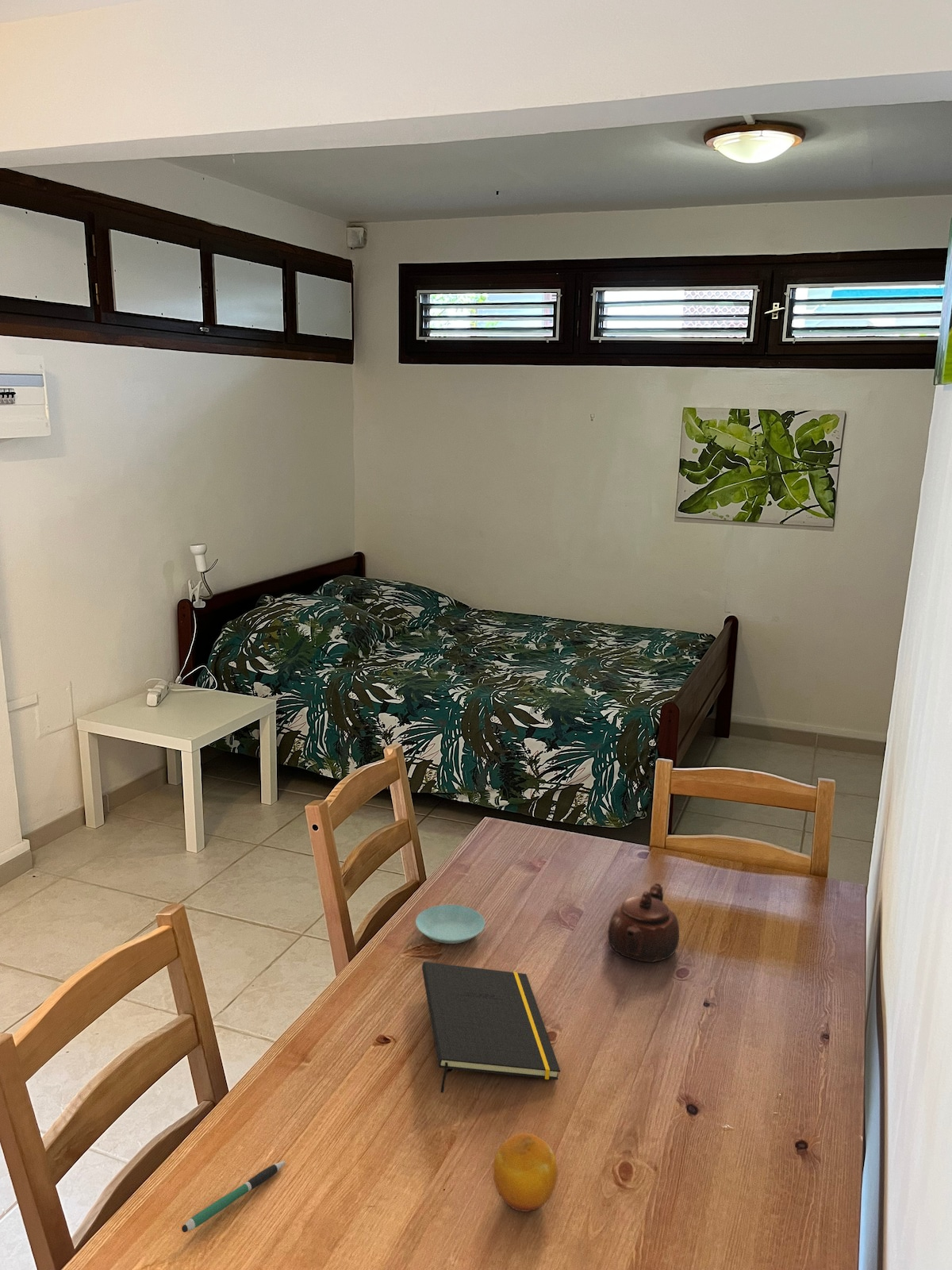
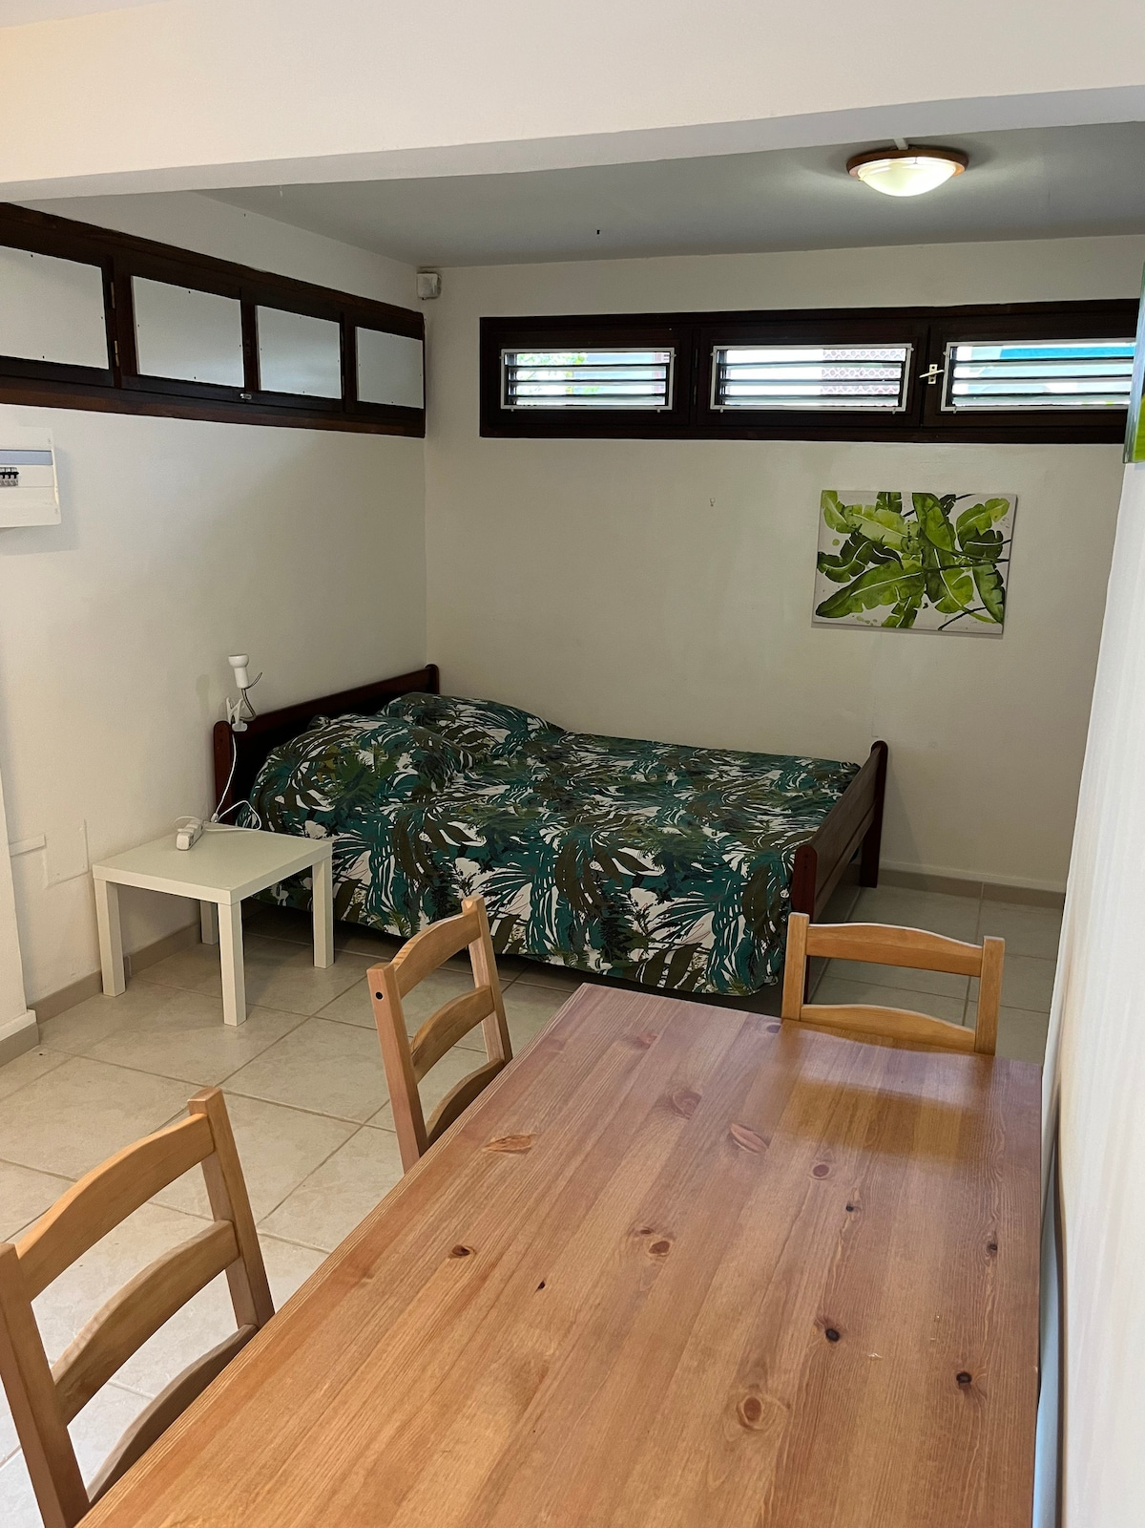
- notepad (486, 1016)
- pen (236, 1194)
- fruit (525, 1171)
- teapot (645, 918)
- saucer (450, 927)
